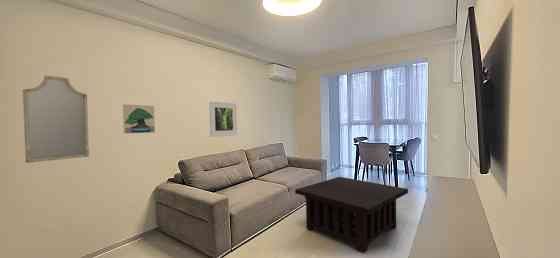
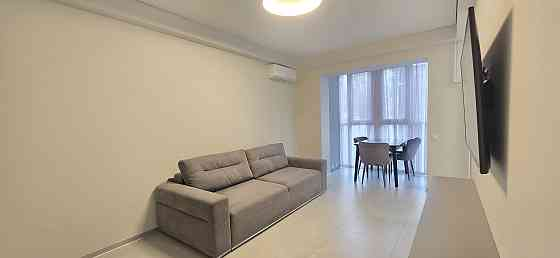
- home mirror (58, 118)
- coffee table (351, 208)
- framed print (224, 119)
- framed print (139, 119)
